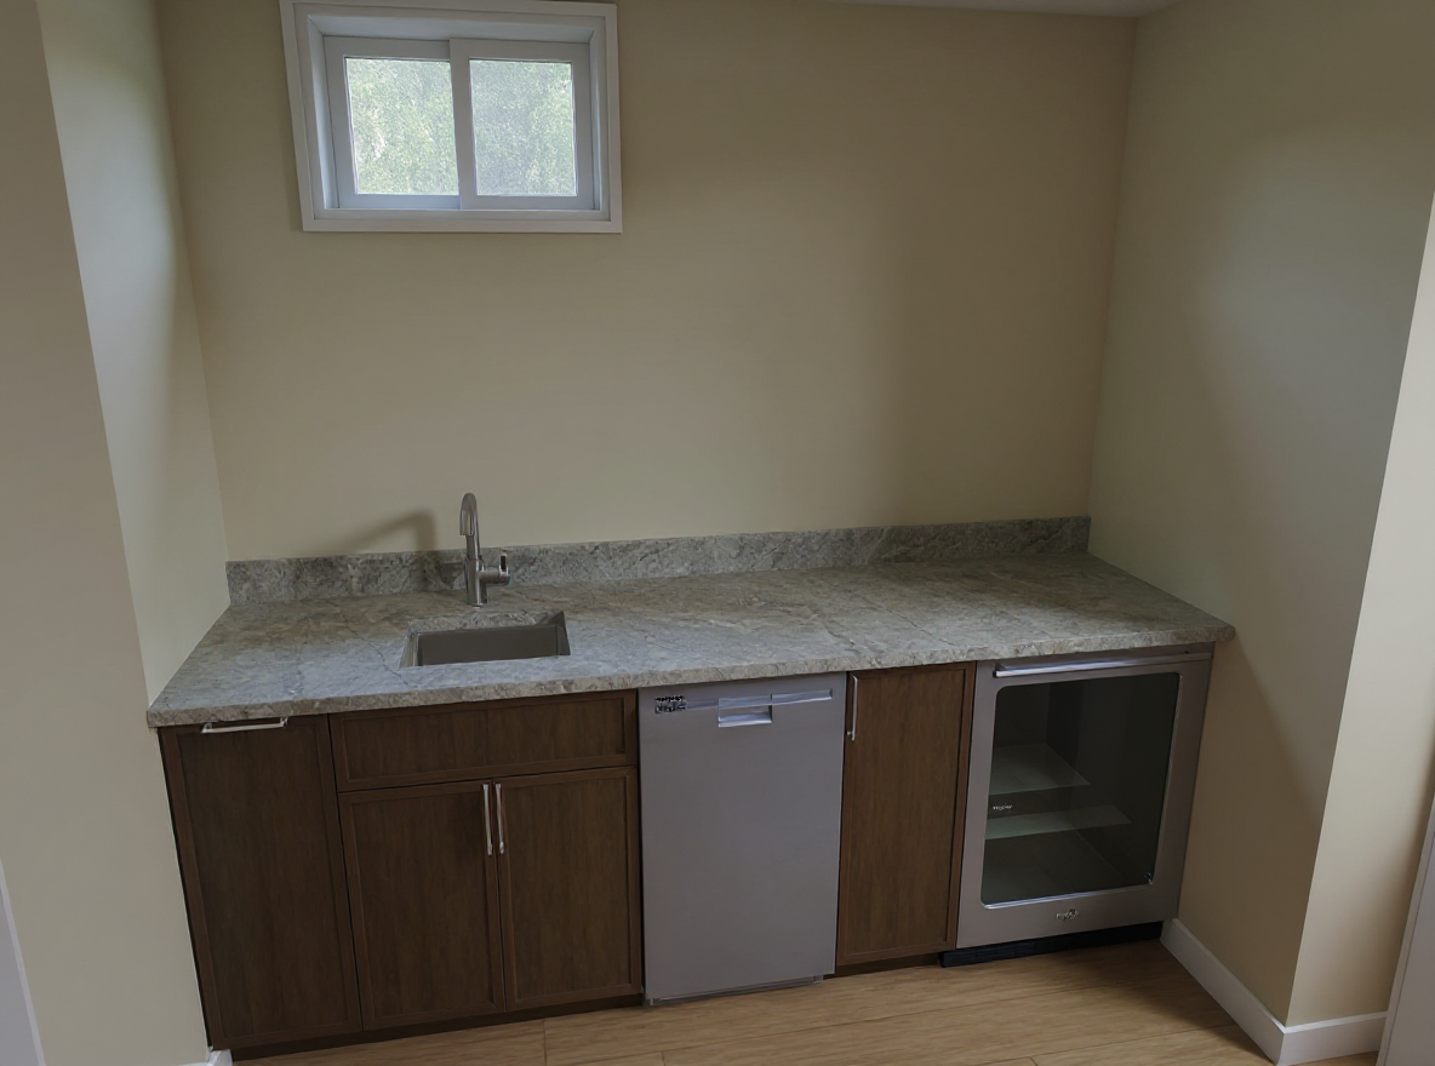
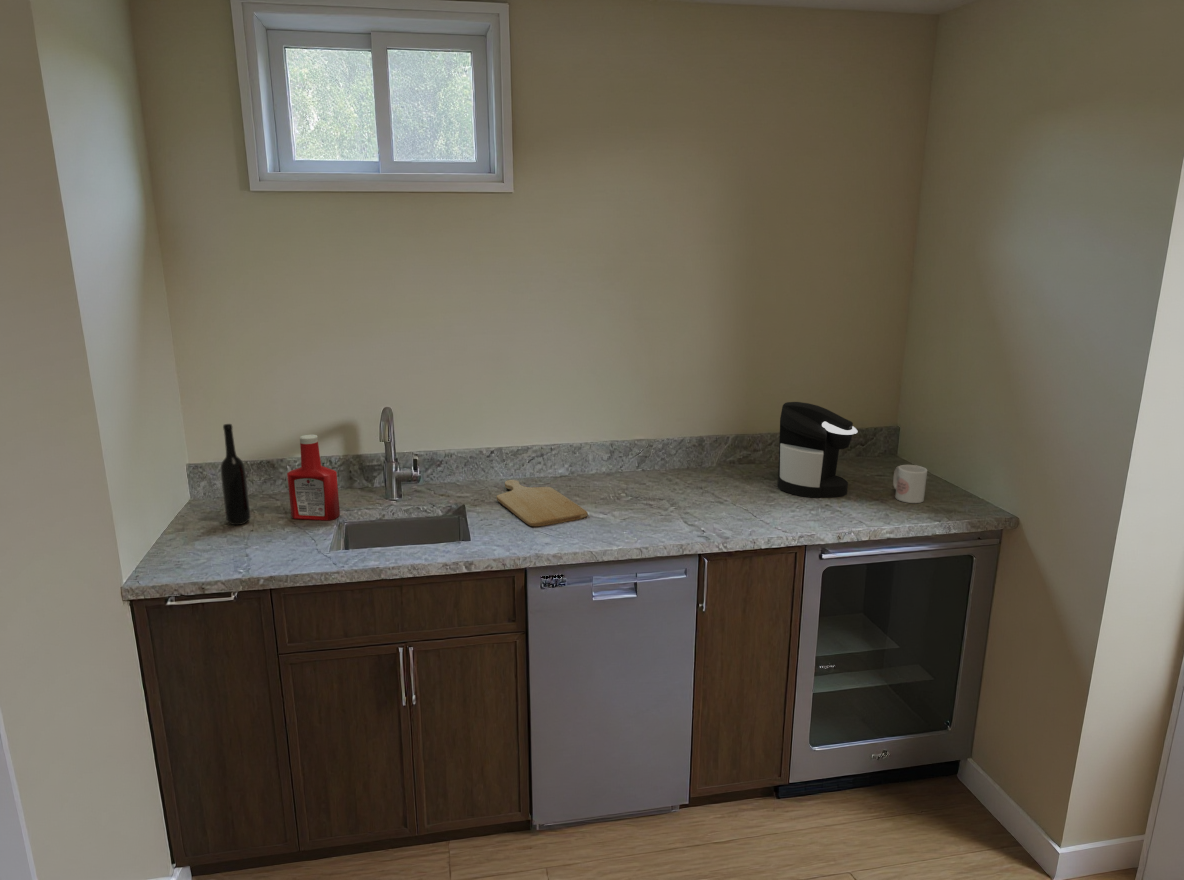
+ coffee maker (816, 447)
+ mug (907, 481)
+ soap bottle (312, 476)
+ chopping board (533, 500)
+ bottle (233, 474)
